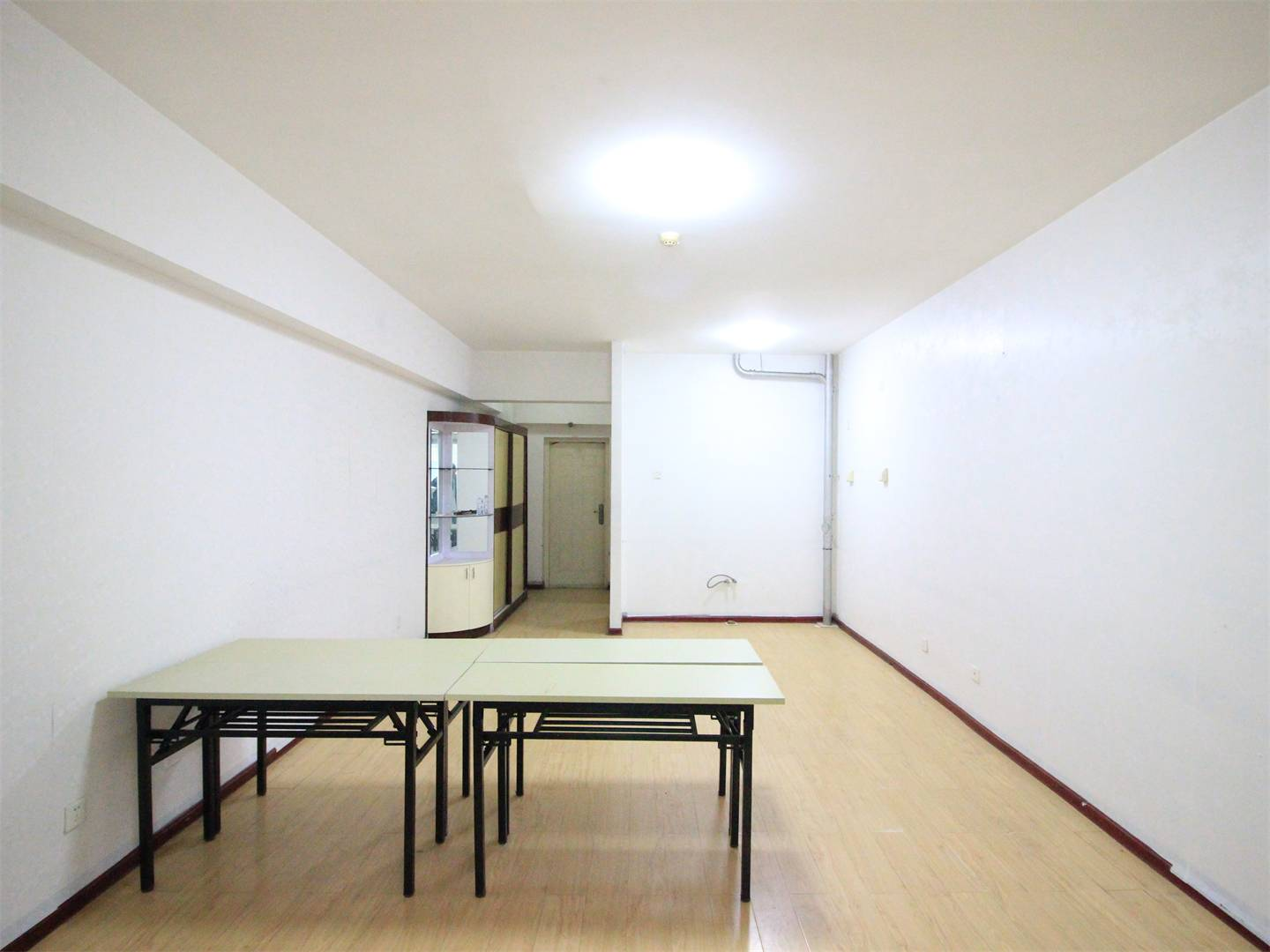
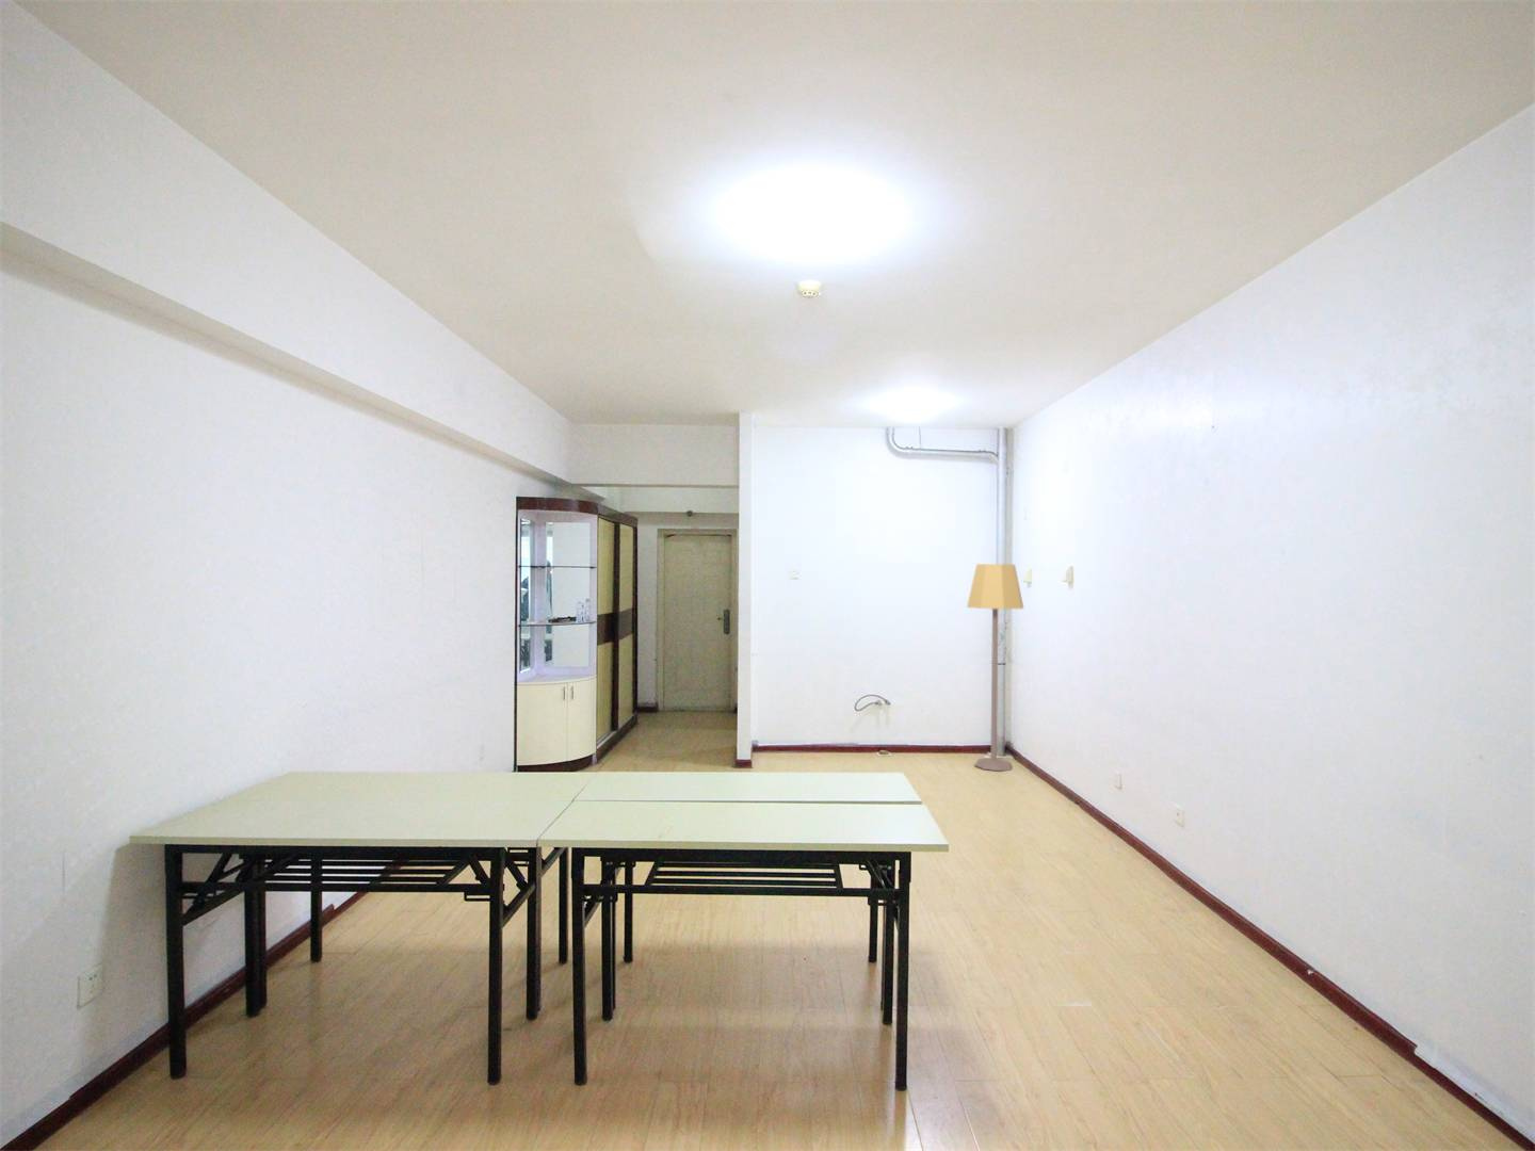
+ lamp (995, 665)
